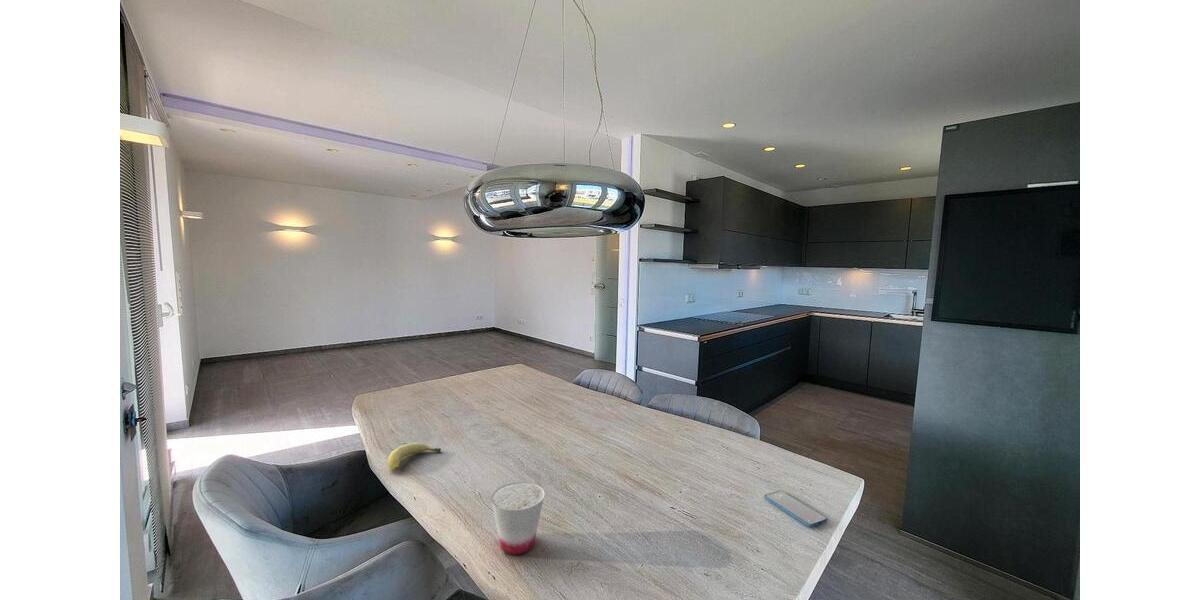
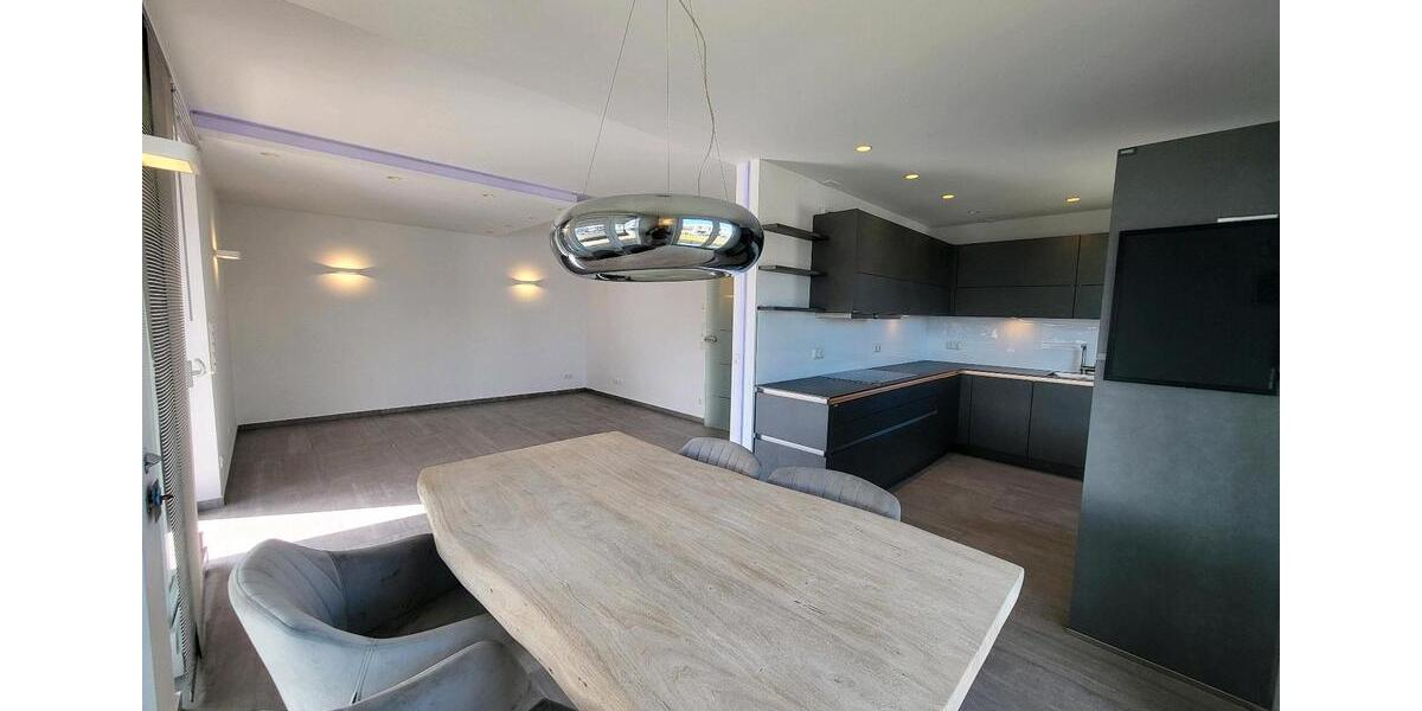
- smartphone (794, 507)
- fruit (410, 453)
- cup (517, 519)
